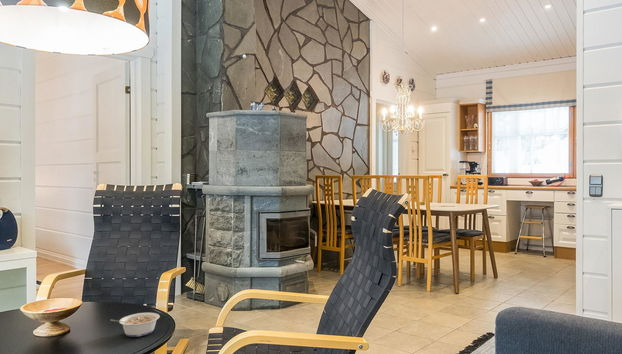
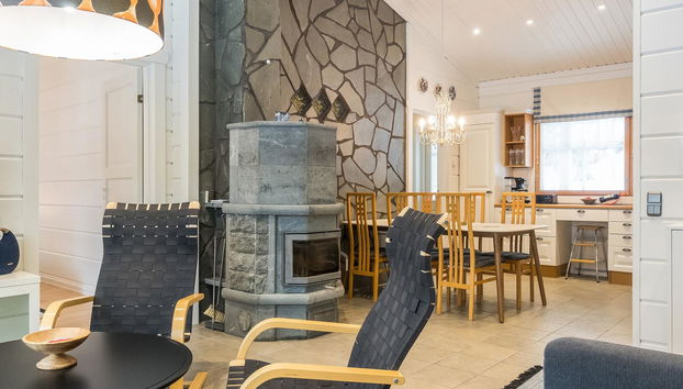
- legume (138, 324)
